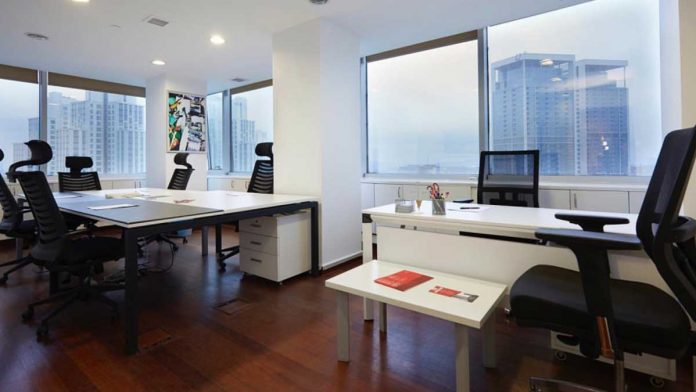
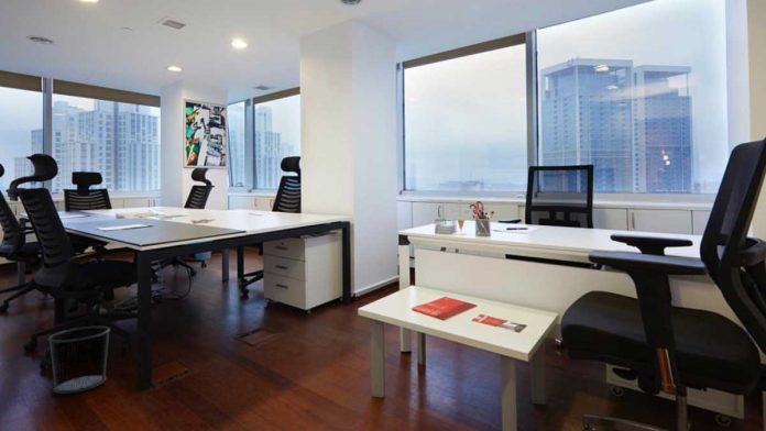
+ waste bin (80, 358)
